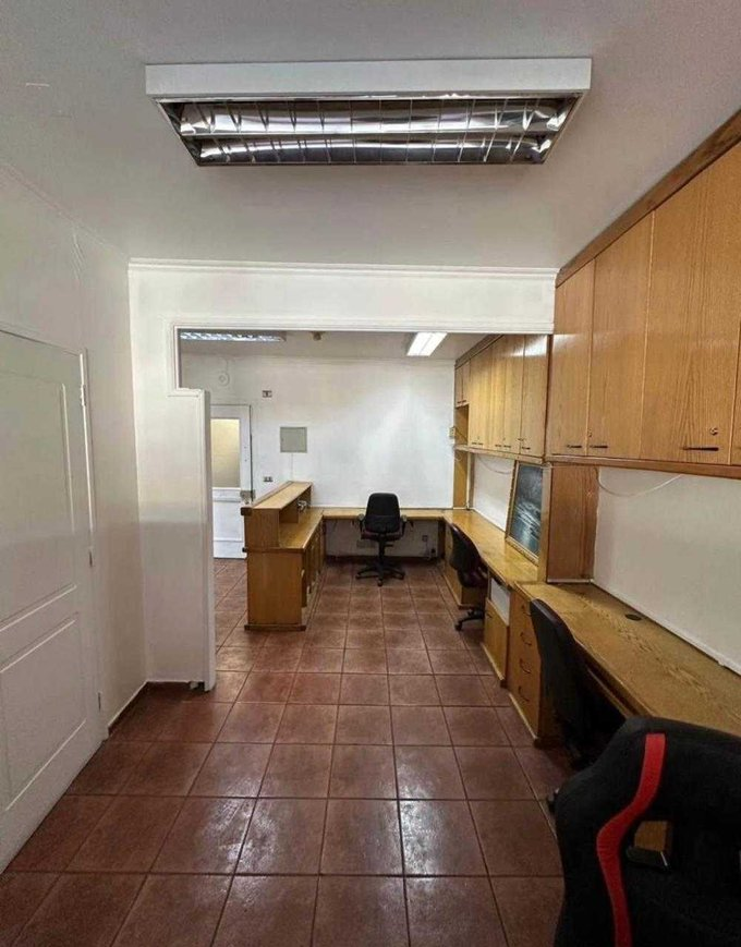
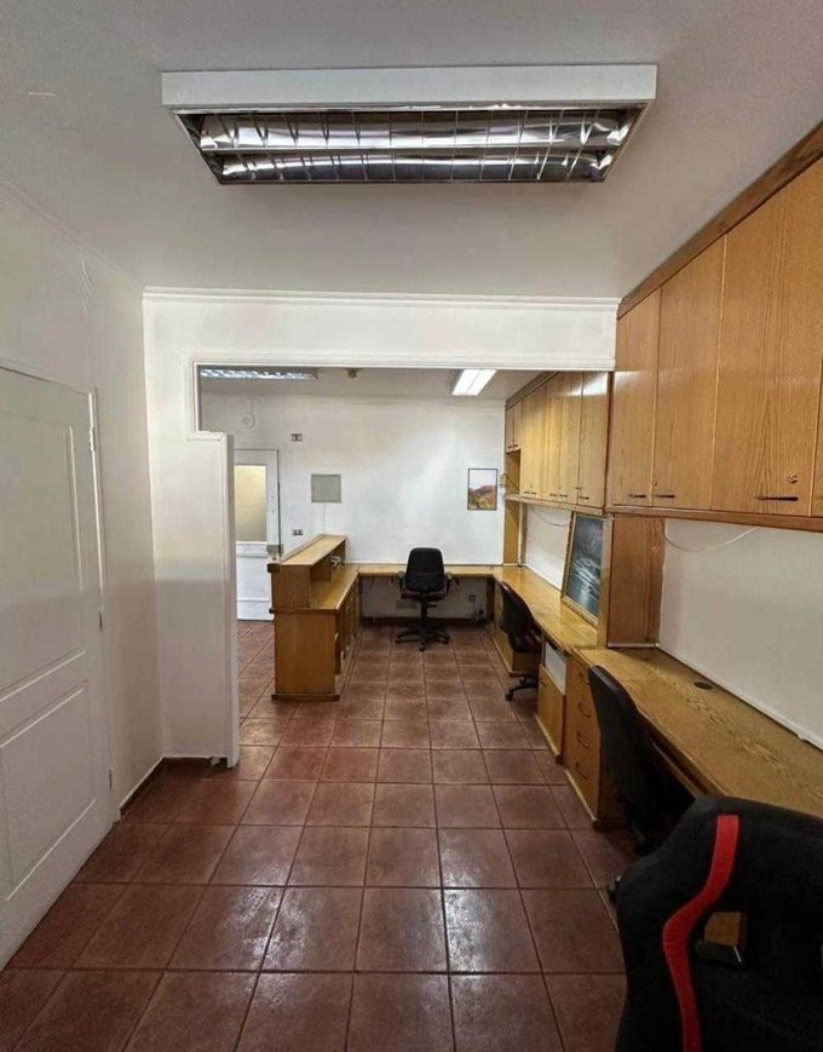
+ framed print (482, 489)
